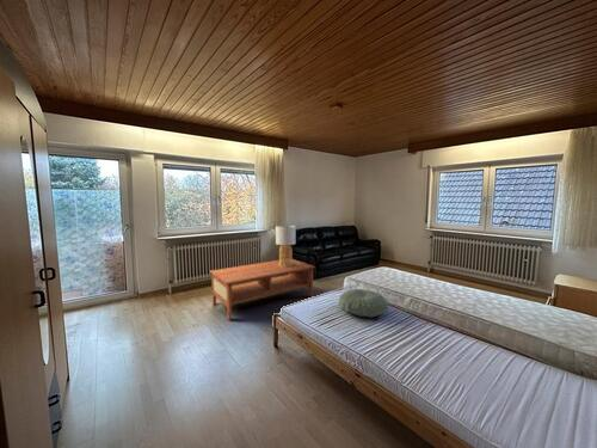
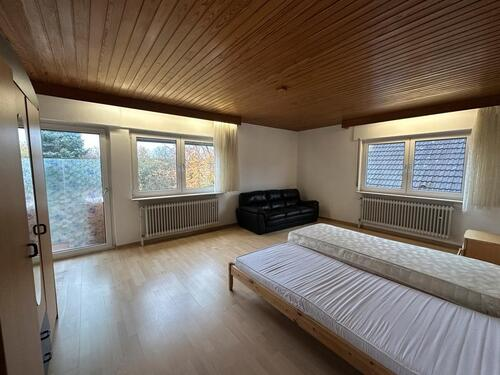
- lamp (288, 245)
- pillow (362, 301)
- coffee table (264, 283)
